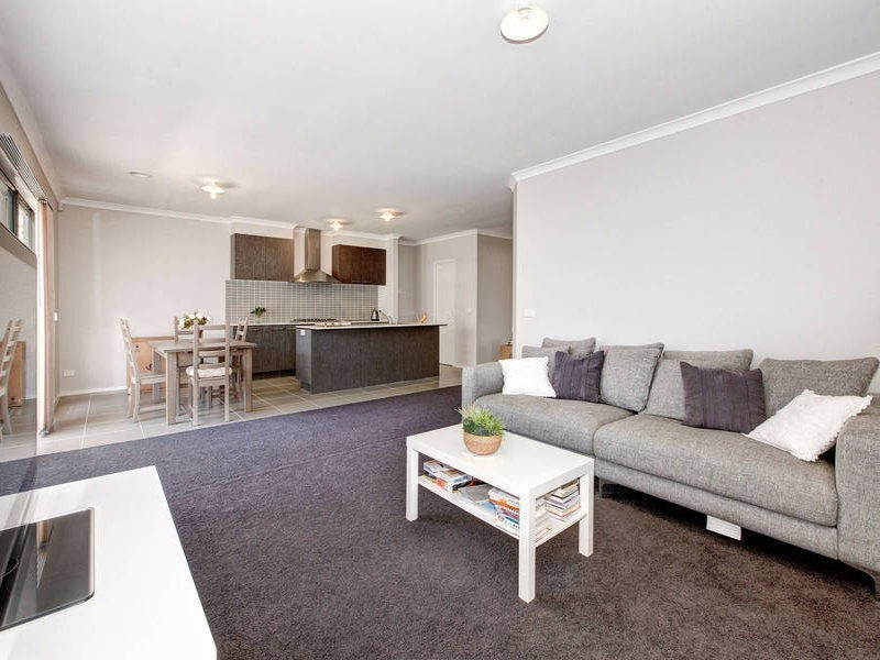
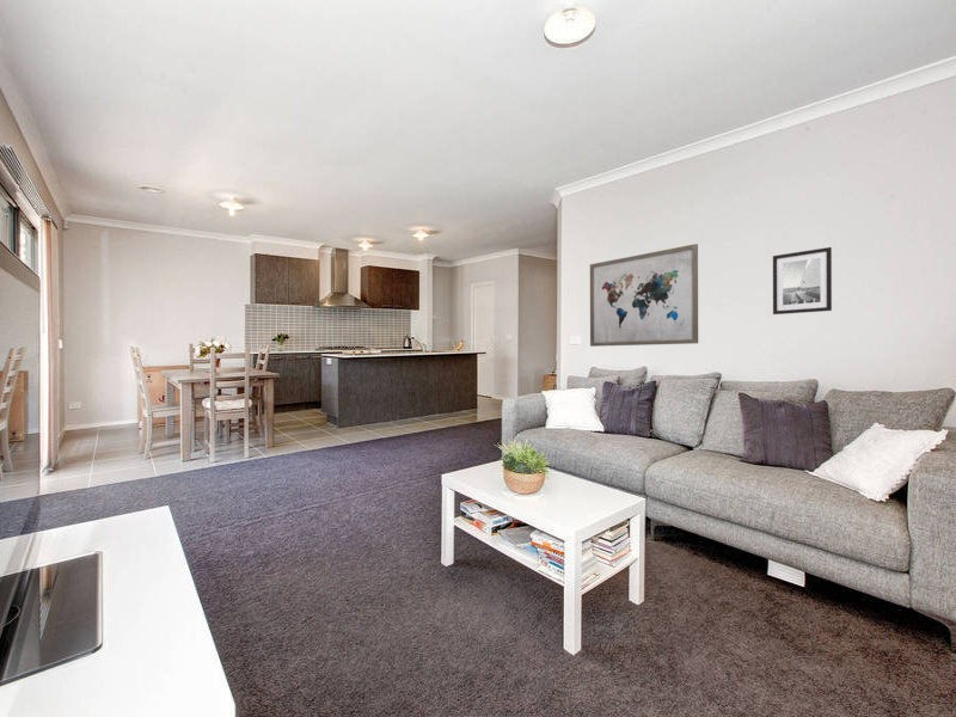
+ wall art (638, 300)
+ wall art (801, 282)
